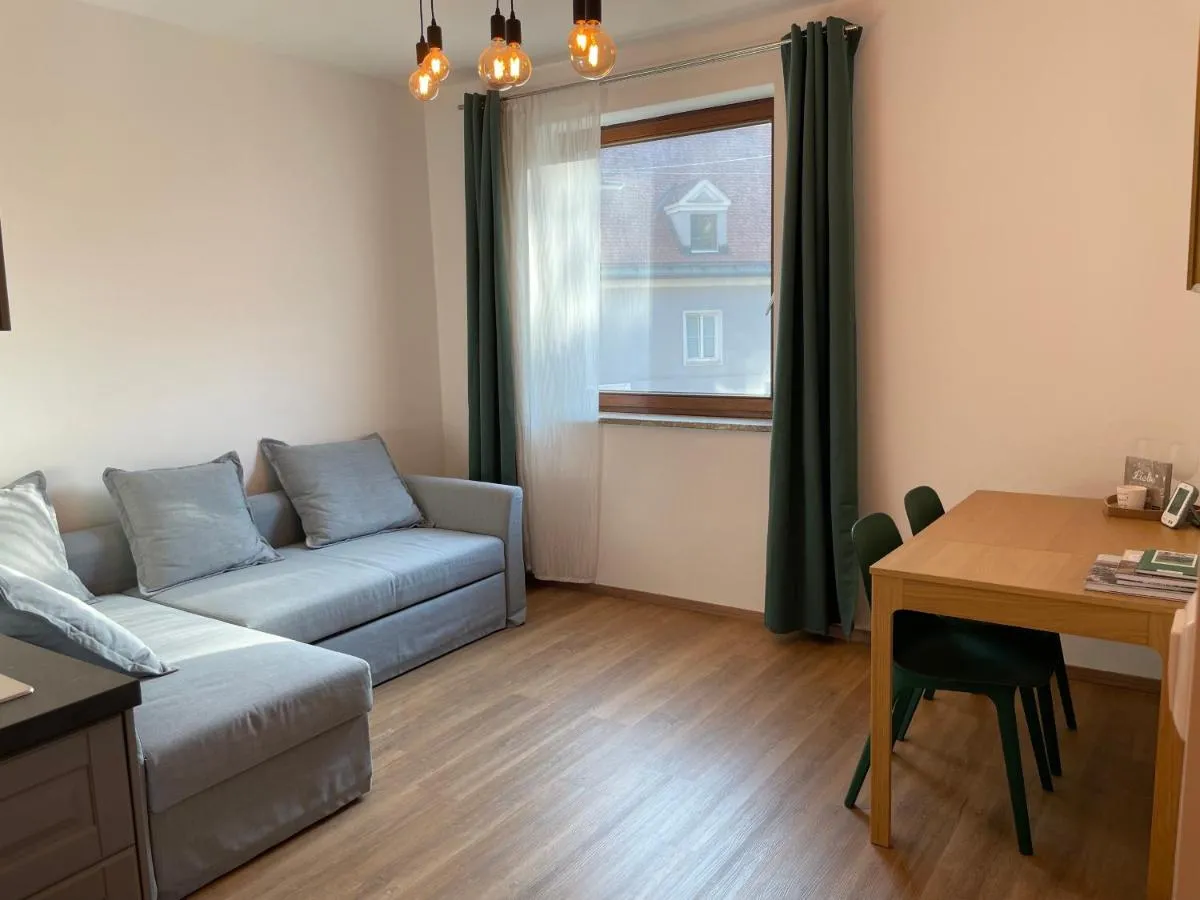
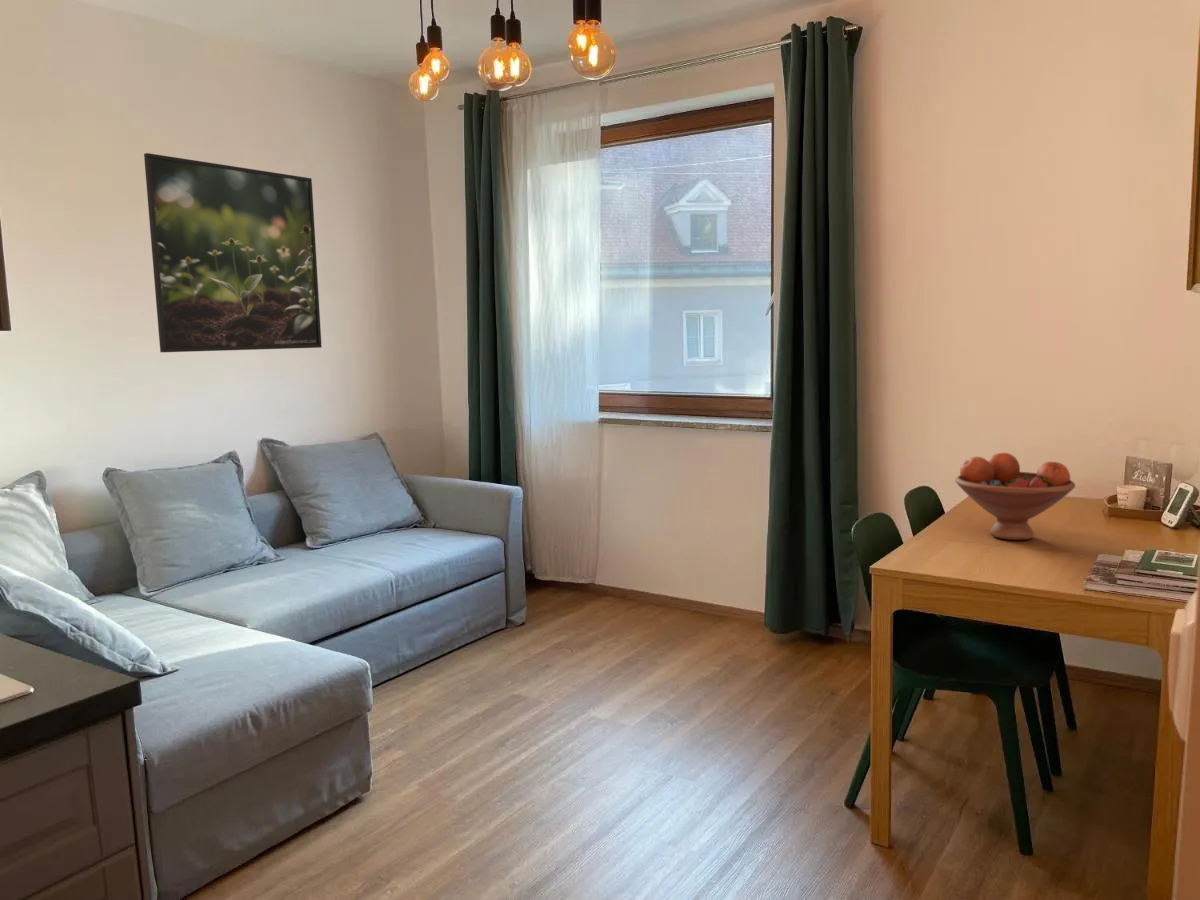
+ fruit bowl (1013, 497)
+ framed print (241, 259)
